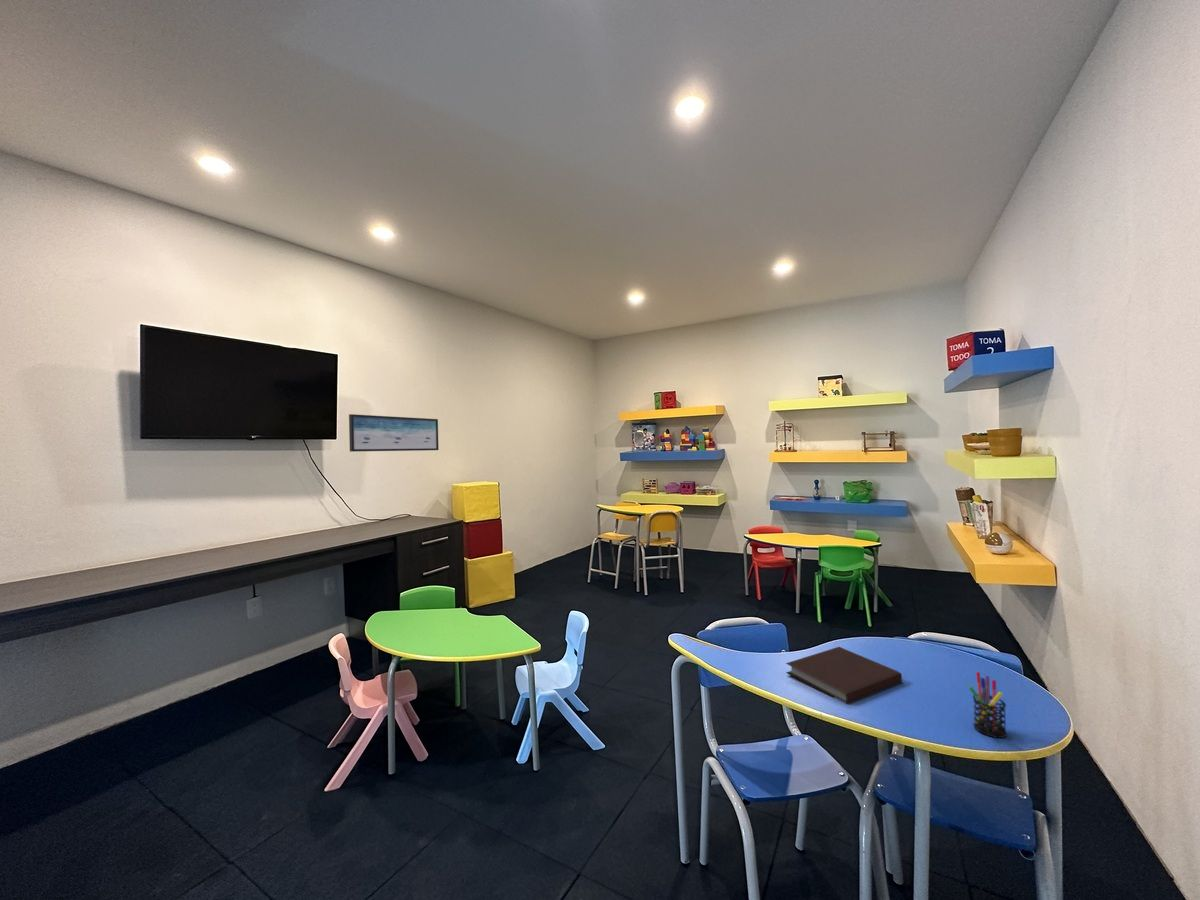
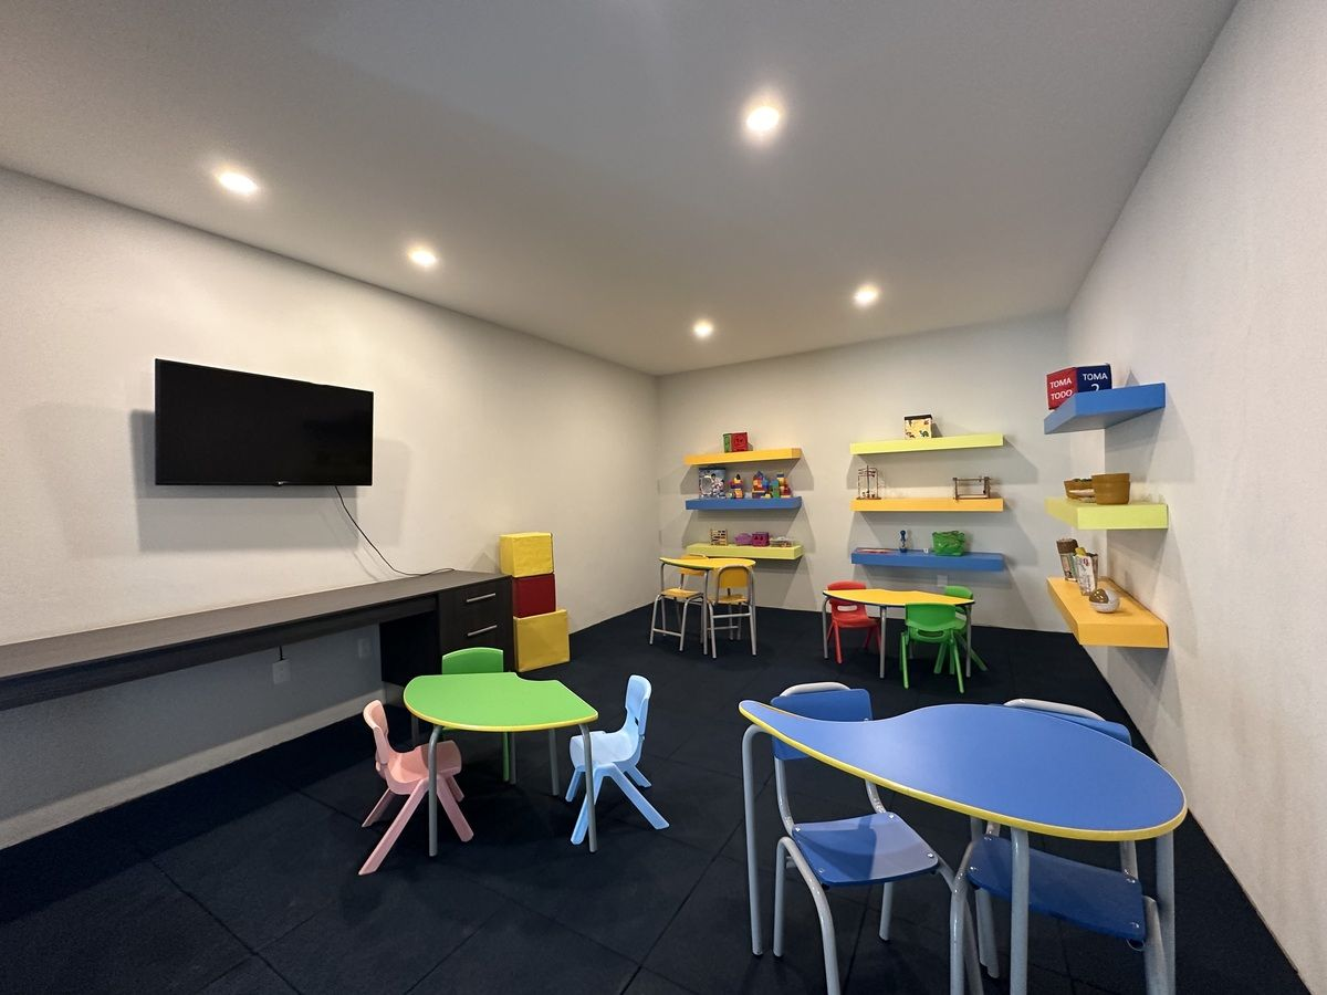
- wall art (397, 433)
- pen holder (984, 703)
- notebook (842, 672)
